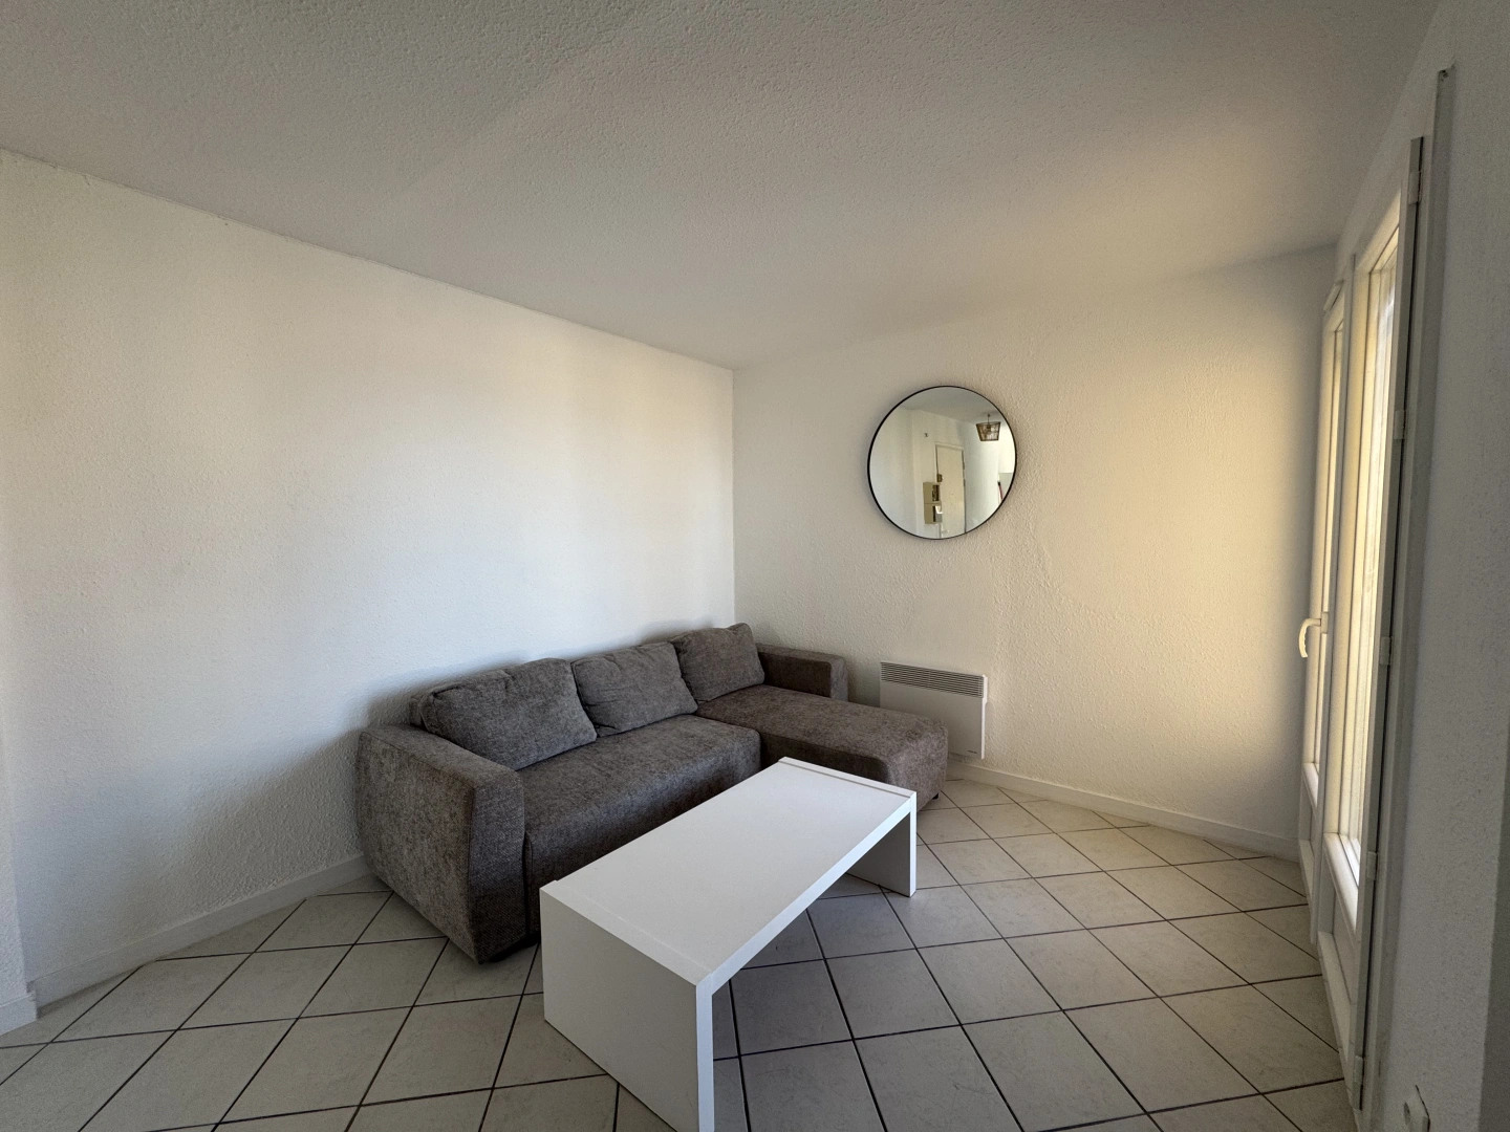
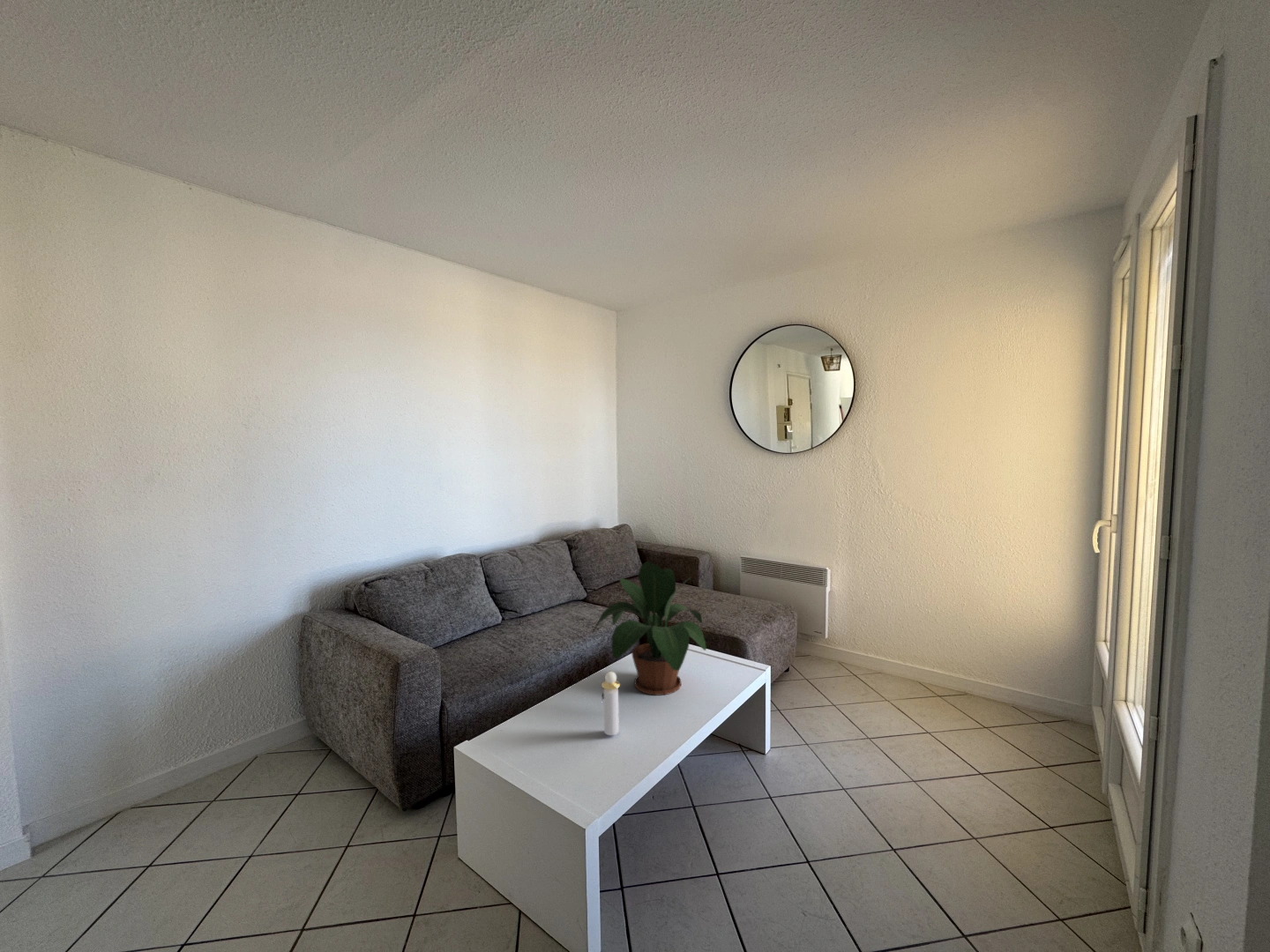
+ perfume bottle (610, 703)
+ potted plant (653, 619)
